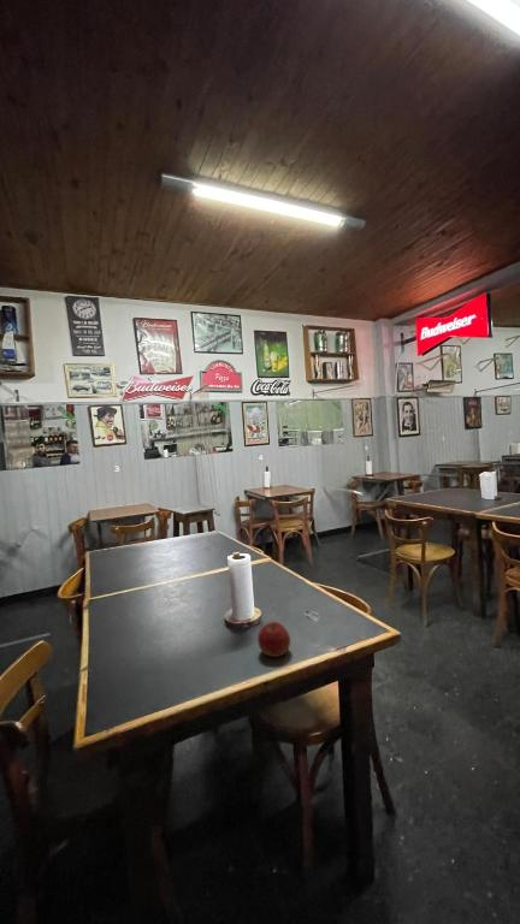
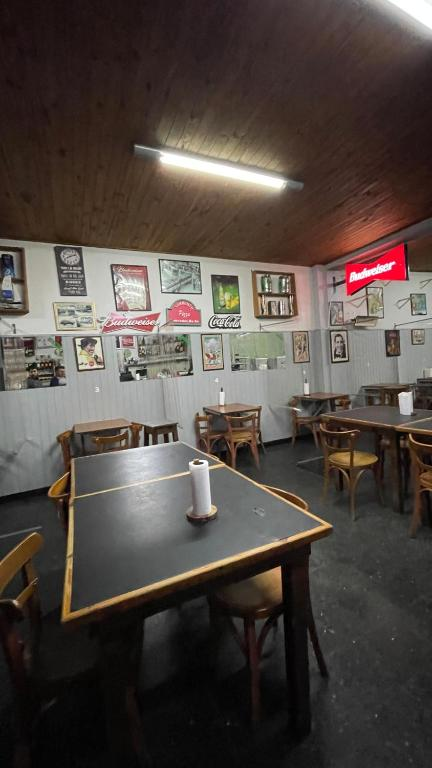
- apple (273, 638)
